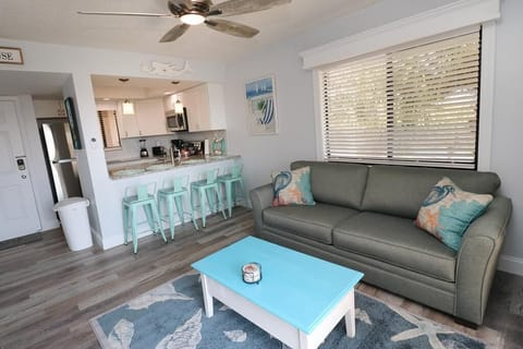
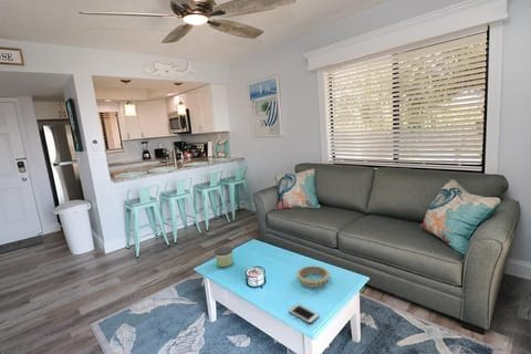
+ cell phone (303, 313)
+ candle (223, 257)
+ decorative bowl (310, 274)
